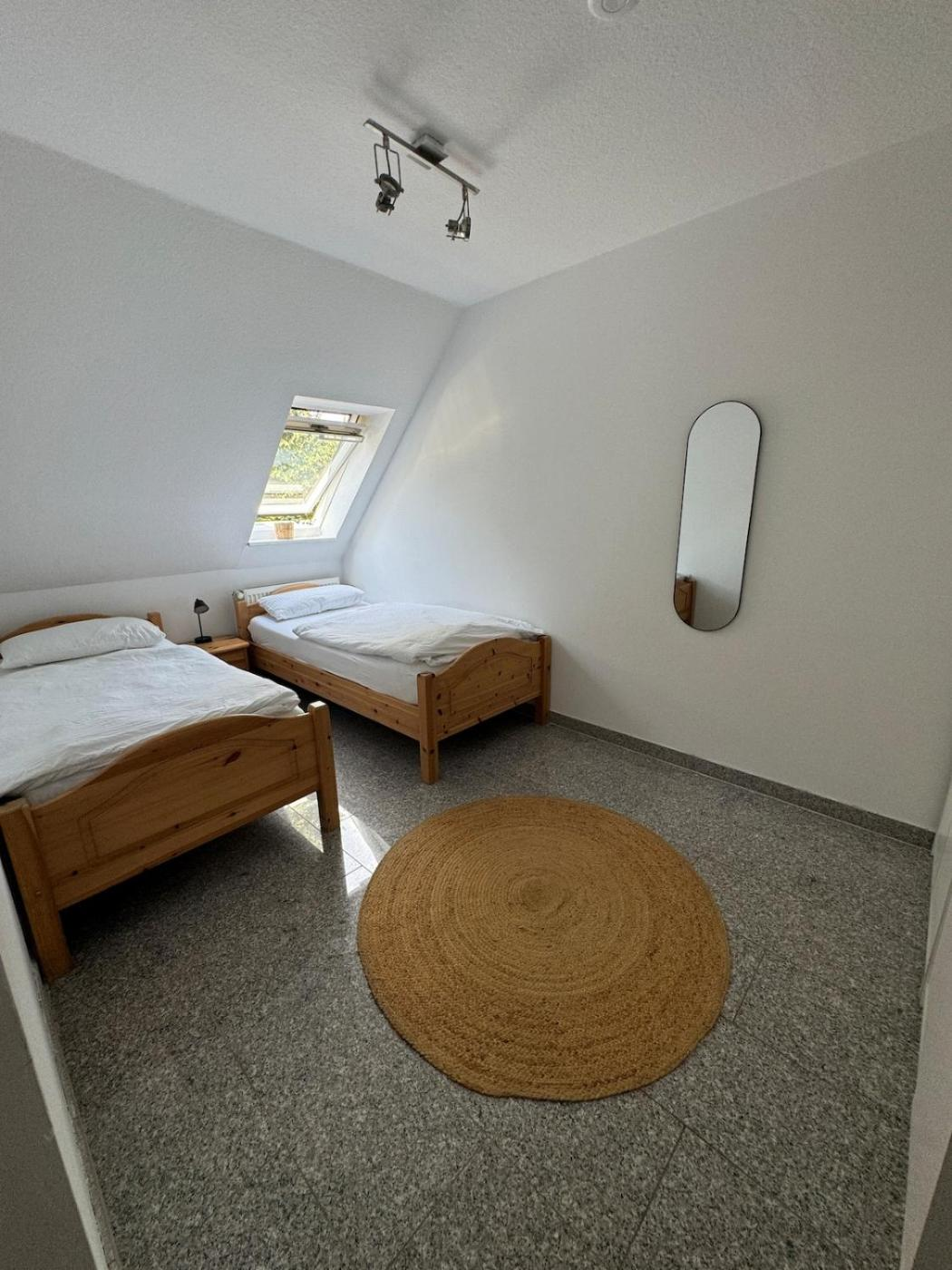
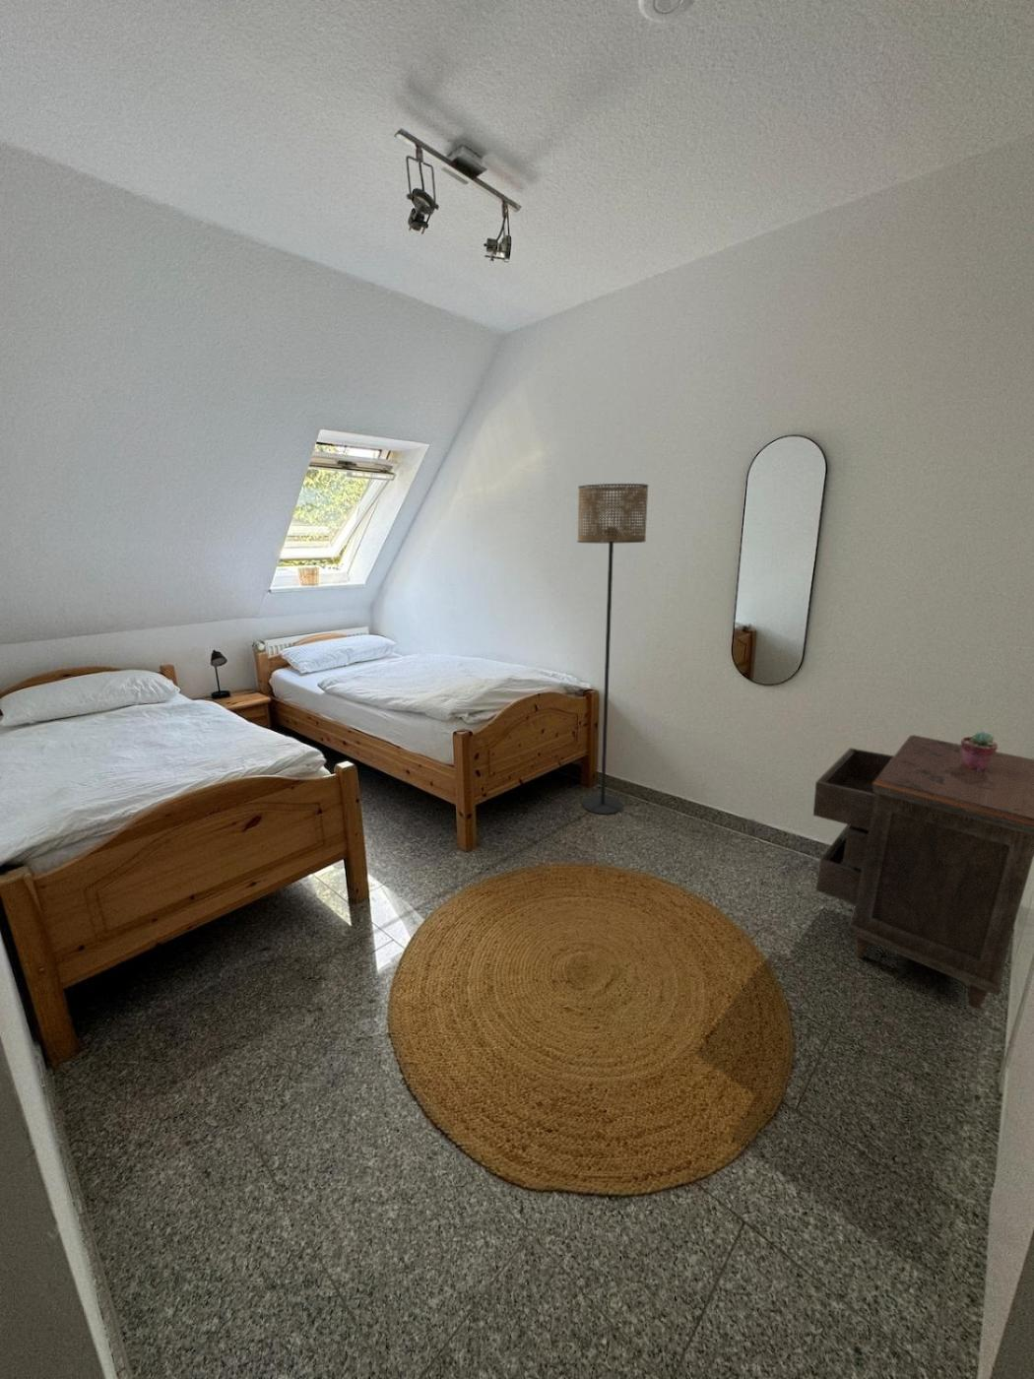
+ potted succulent (978, 748)
+ floor lamp (607, 658)
+ nightstand (913, 850)
